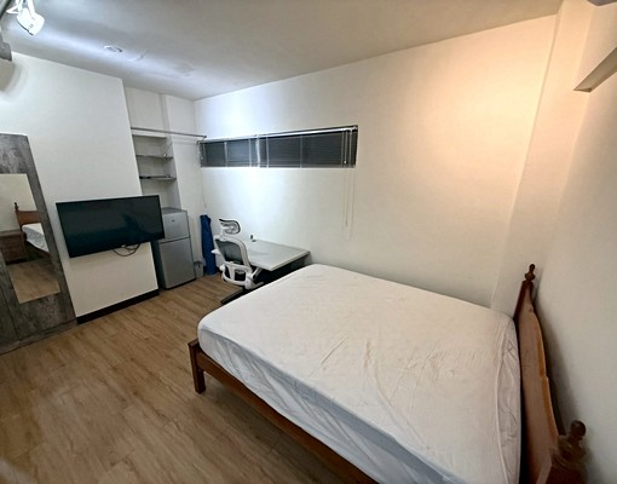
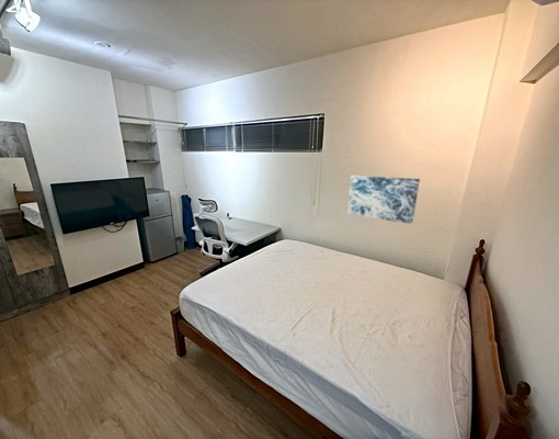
+ wall art (379, 198)
